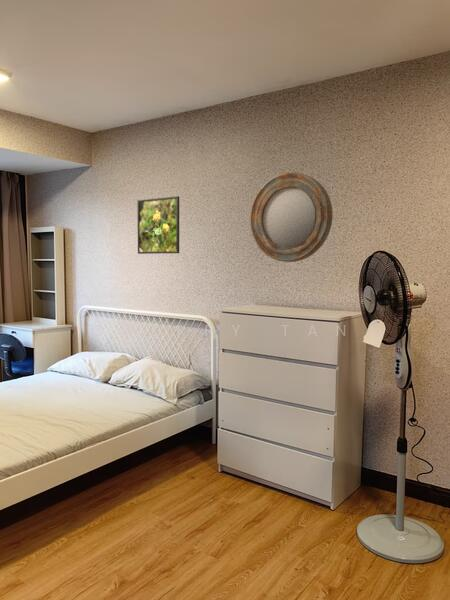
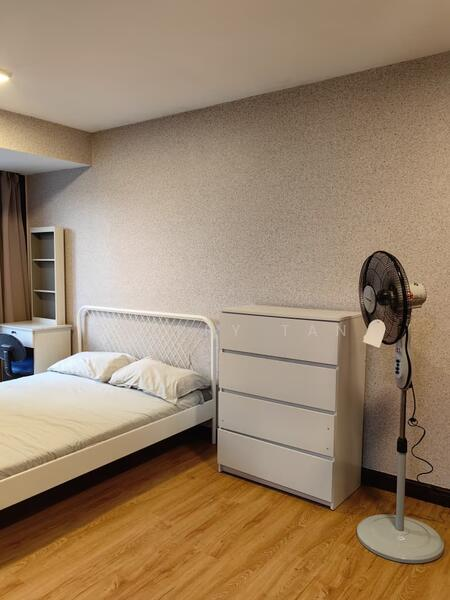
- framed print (157, 226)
- home mirror (289, 217)
